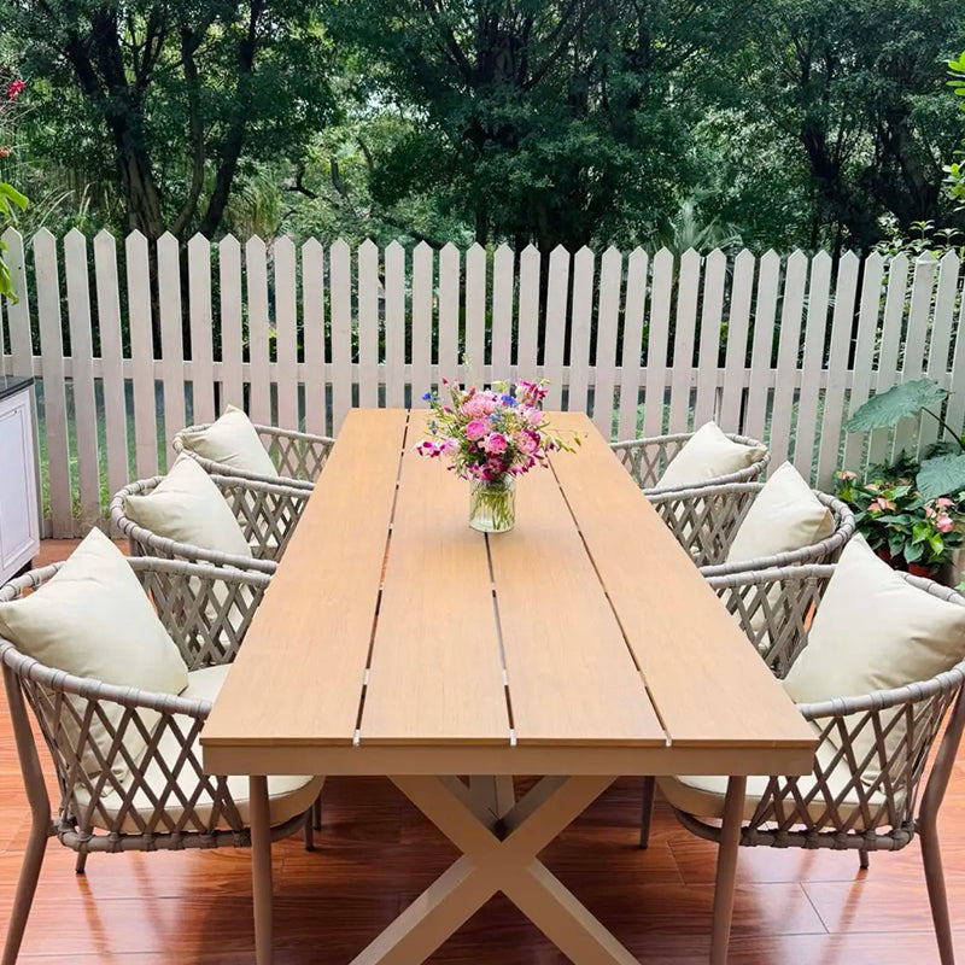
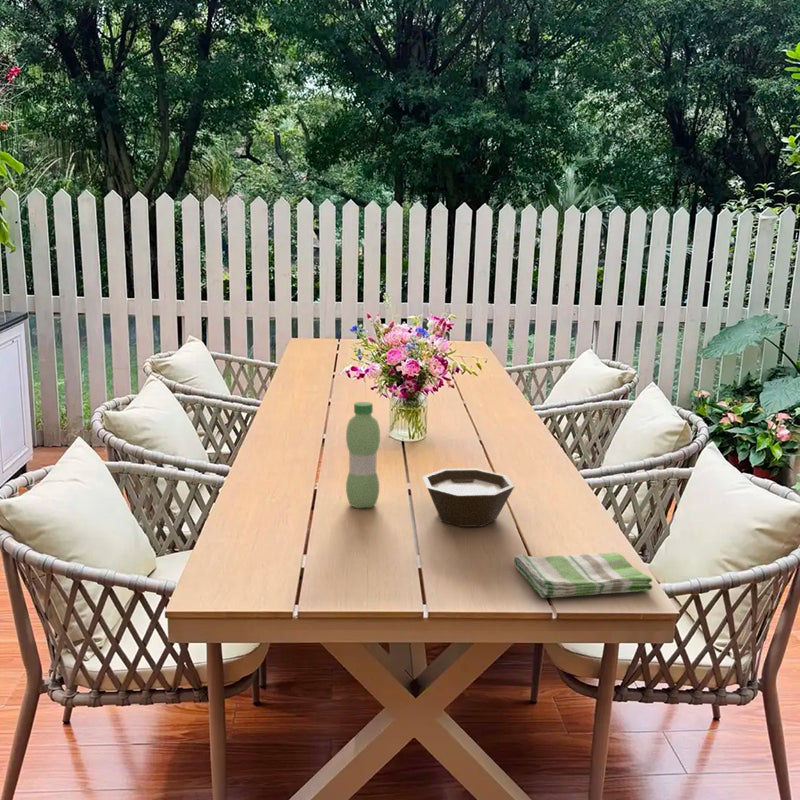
+ bowl (467, 499)
+ water bottle (362, 454)
+ dish towel (581, 569)
